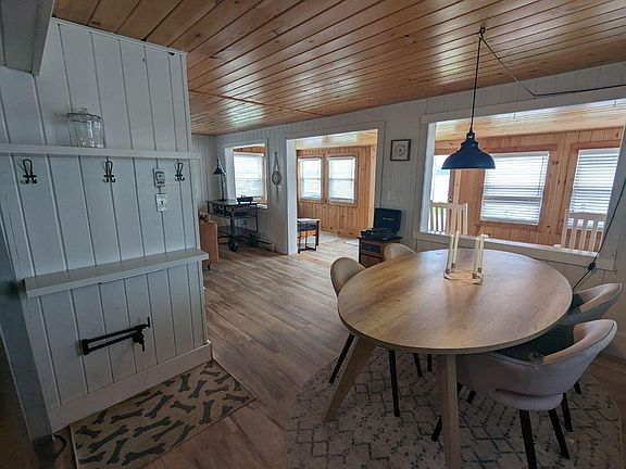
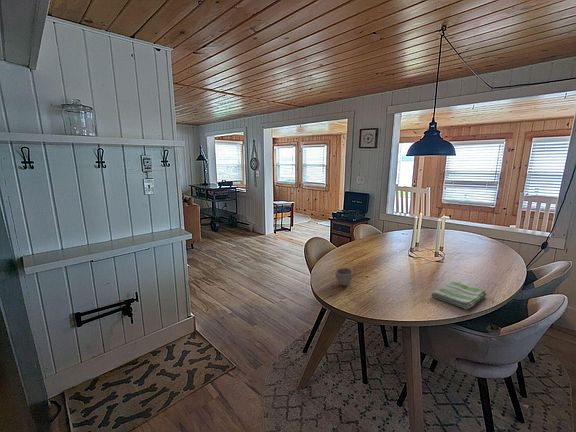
+ dish towel (458, 292)
+ cup (345, 276)
